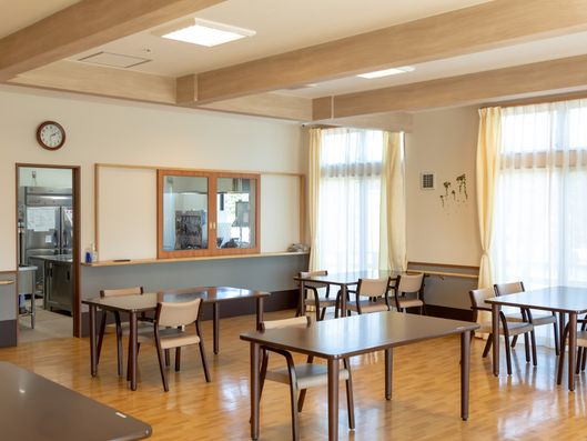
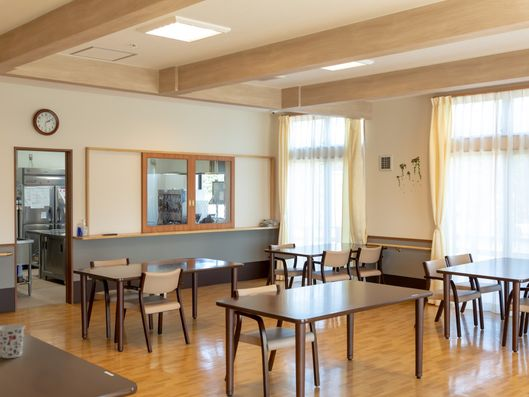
+ cup (11, 341)
